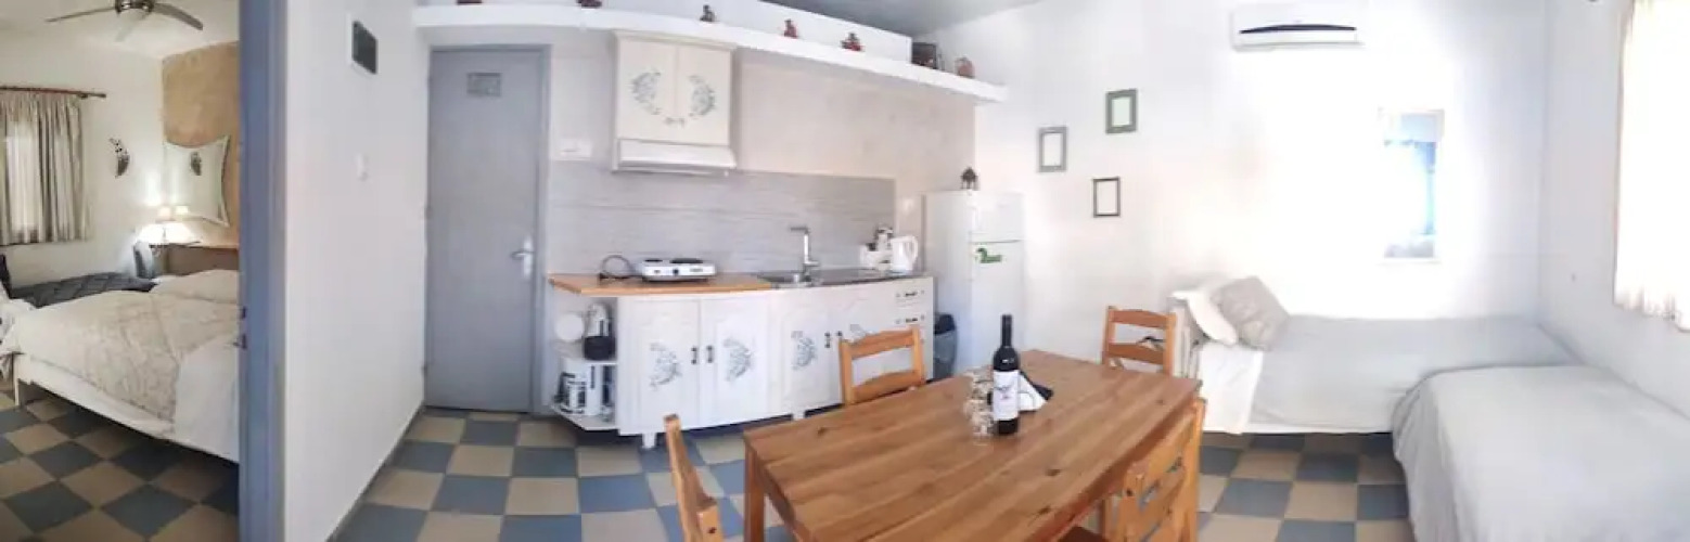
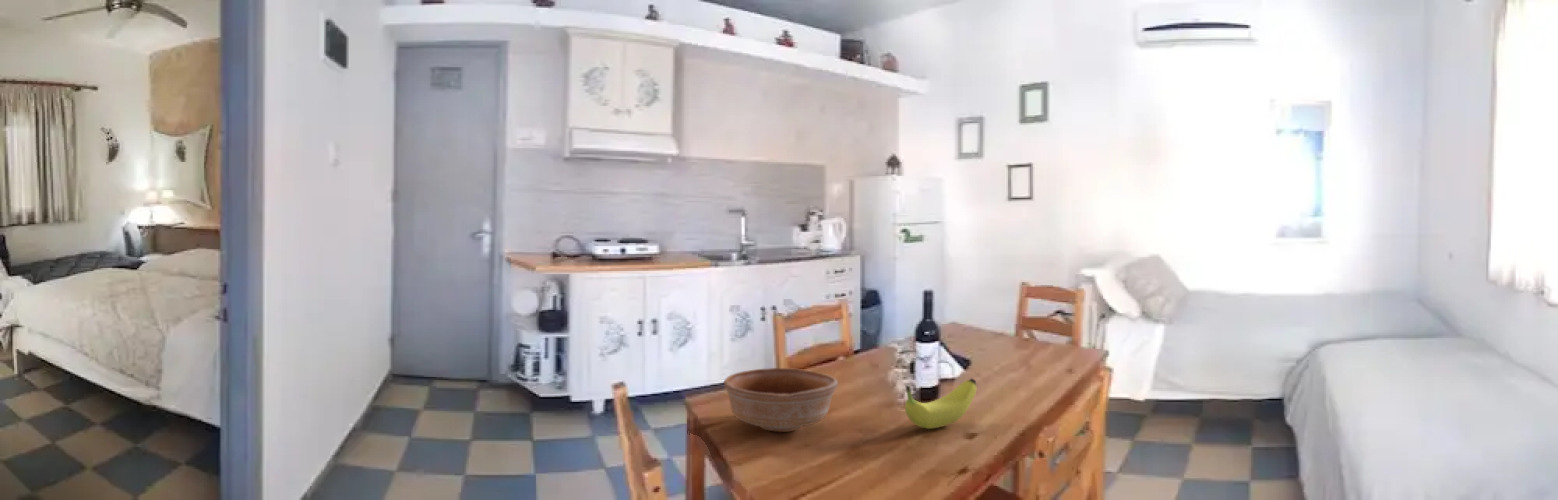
+ bowl (780, 402)
+ fruit (937, 402)
